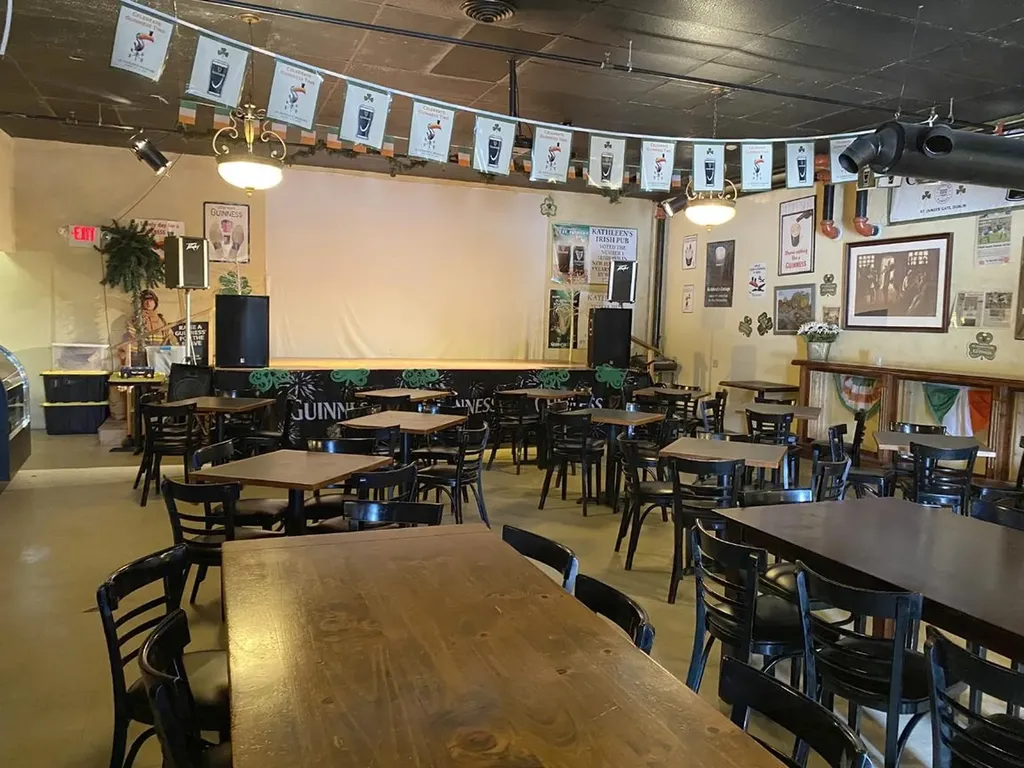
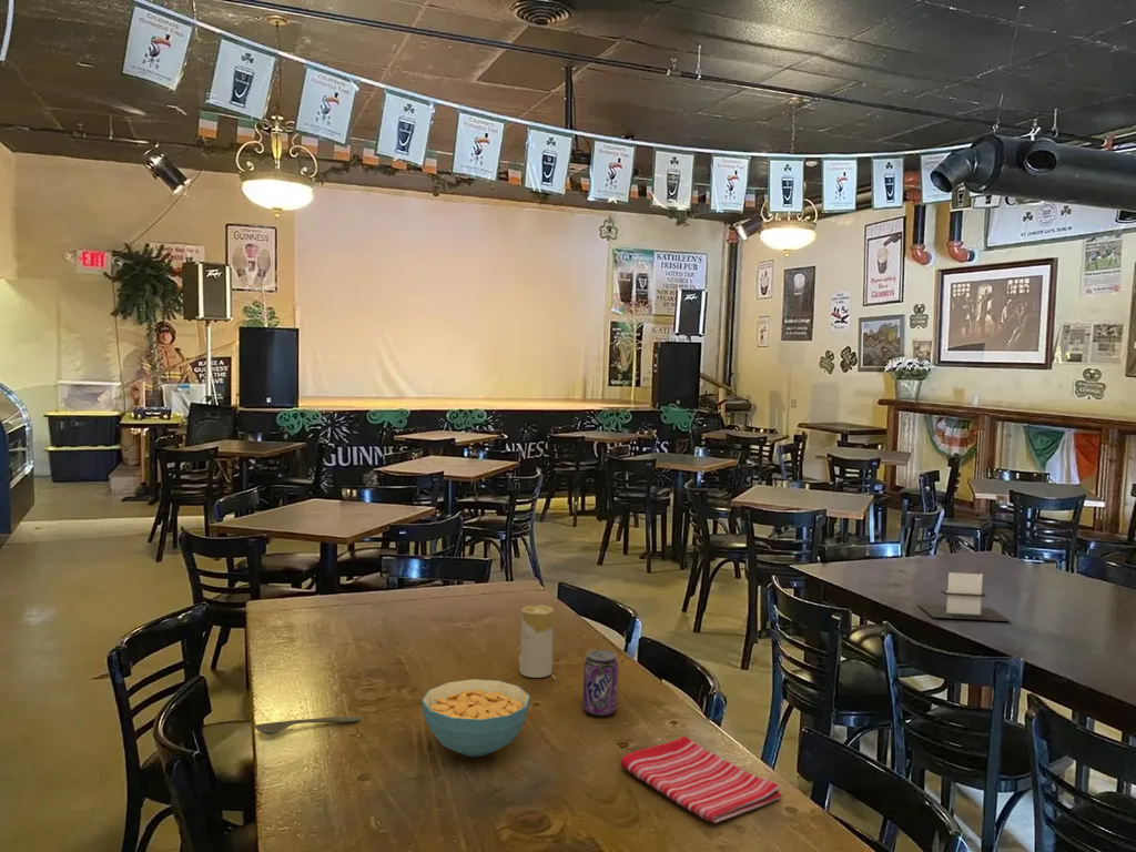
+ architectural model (963, 592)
+ dish towel (697, 775)
+ beverage can (600, 682)
+ cereal bowl (476, 723)
+ spoon (307, 722)
+ candle (536, 640)
